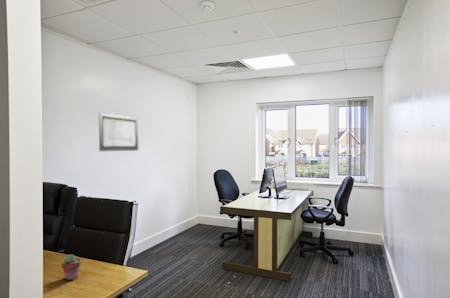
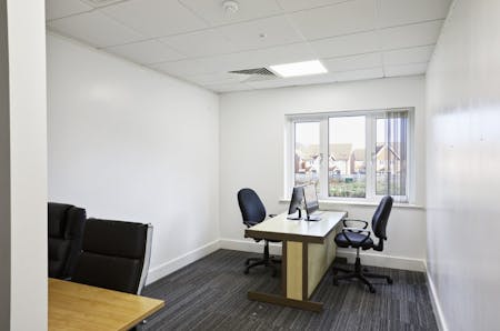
- potted succulent (71, 265)
- wall art (120, 133)
